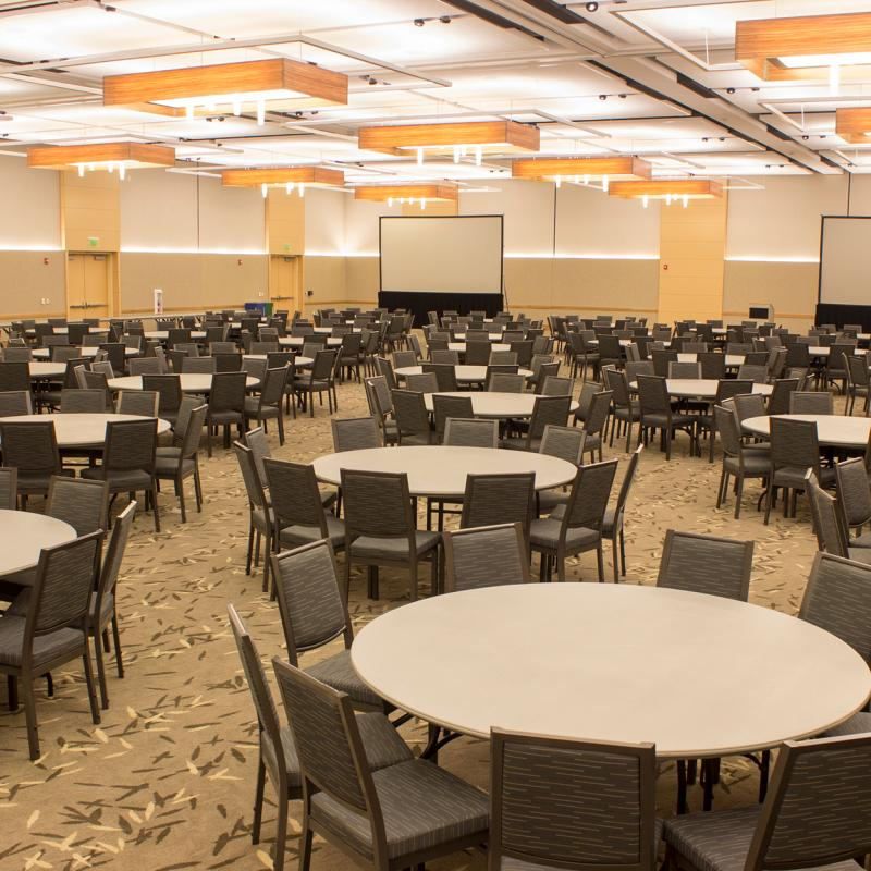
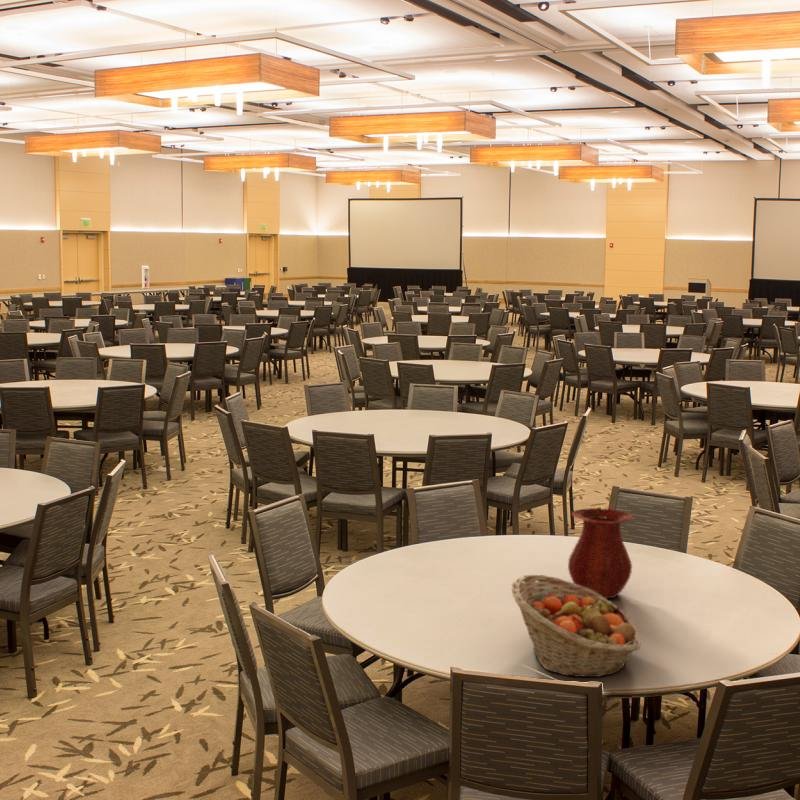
+ vase (600, 554)
+ fruit basket (574, 622)
